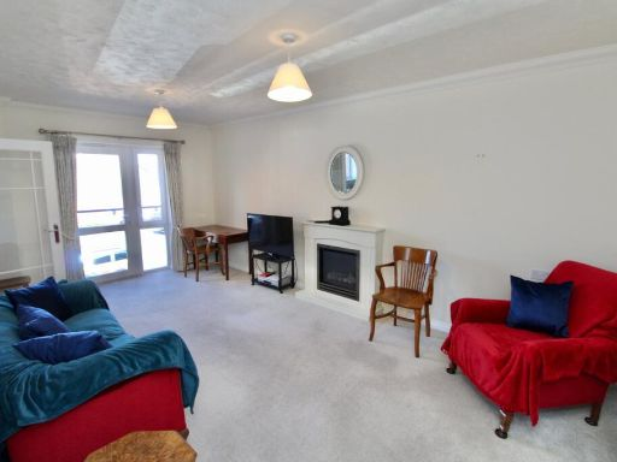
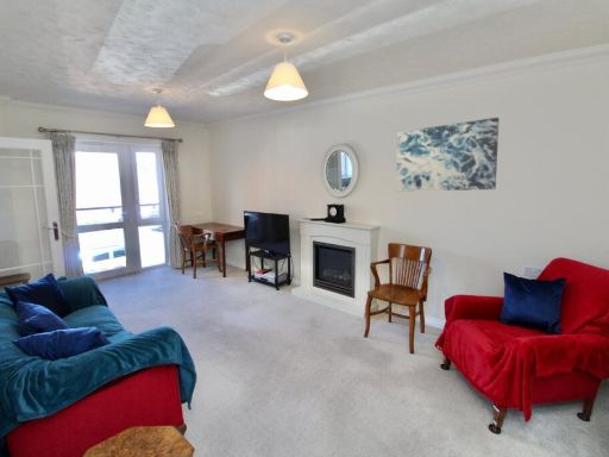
+ wall art (441, 158)
